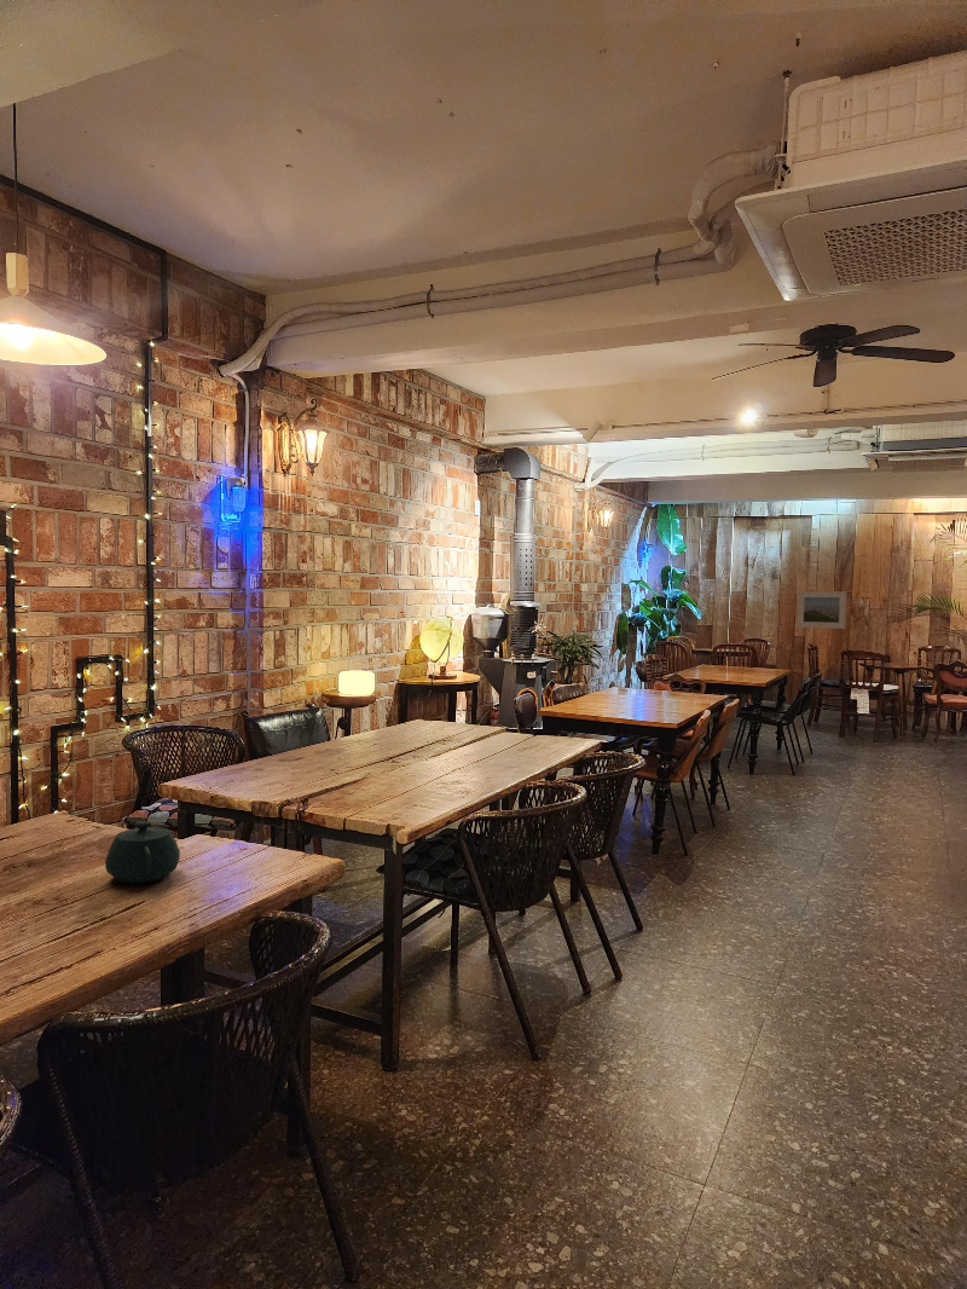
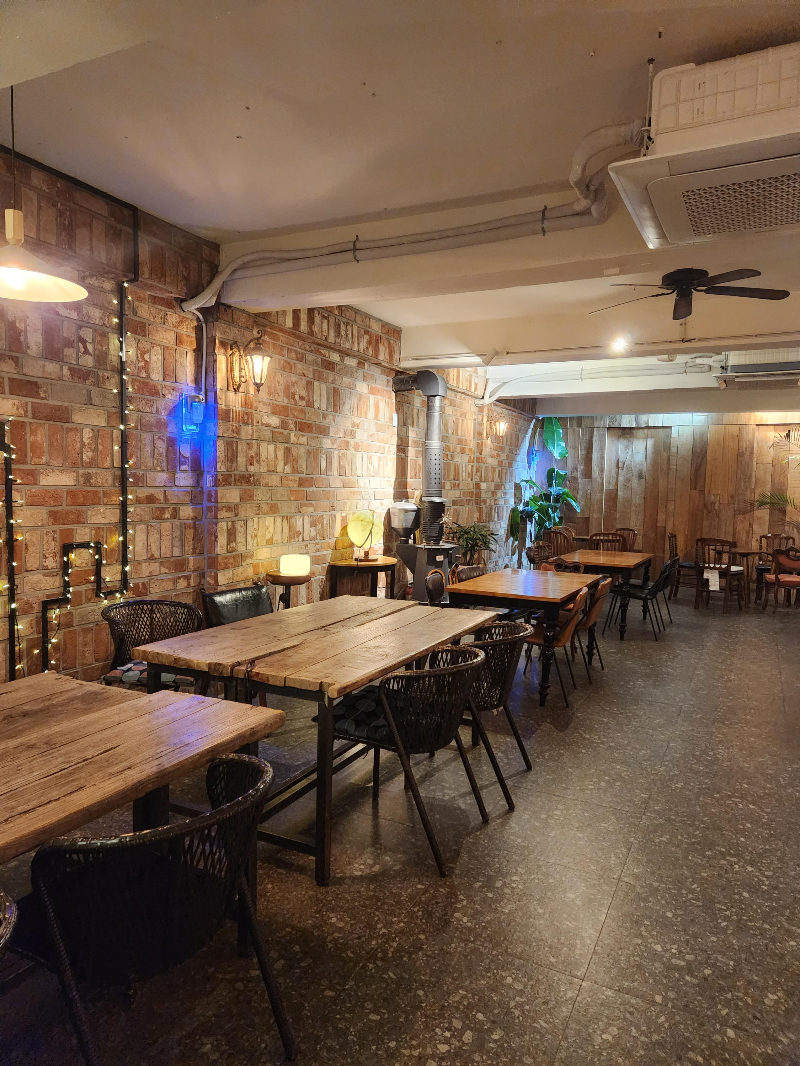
- teapot (143, 848)
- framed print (821, 609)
